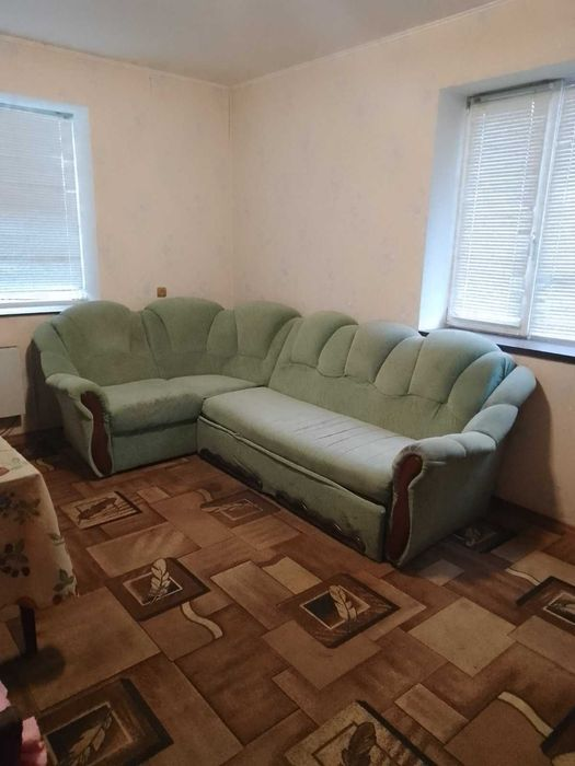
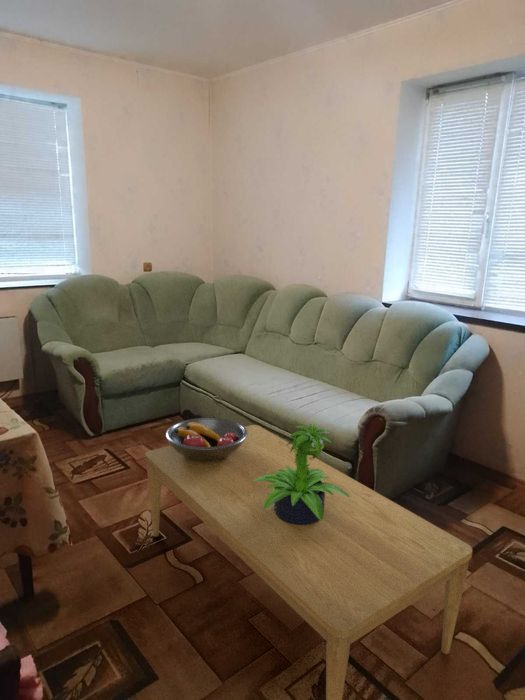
+ potted plant (299, 467)
+ fruit bowl (206, 439)
+ coffee table (281, 540)
